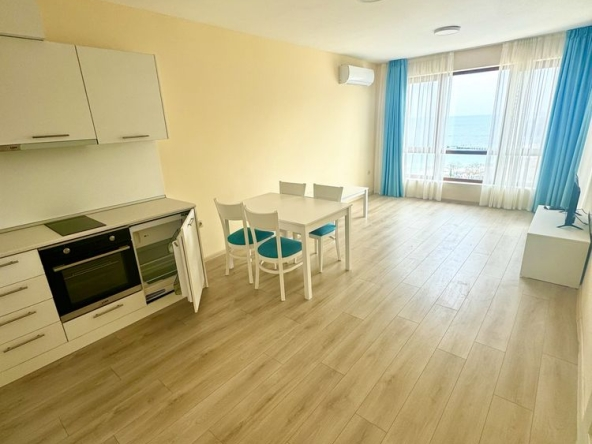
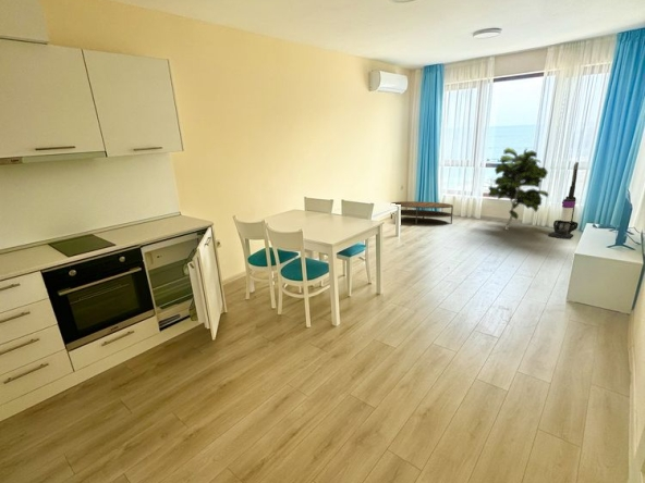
+ indoor plant (516, 189)
+ coffee table (419, 212)
+ vacuum cleaner (568, 200)
